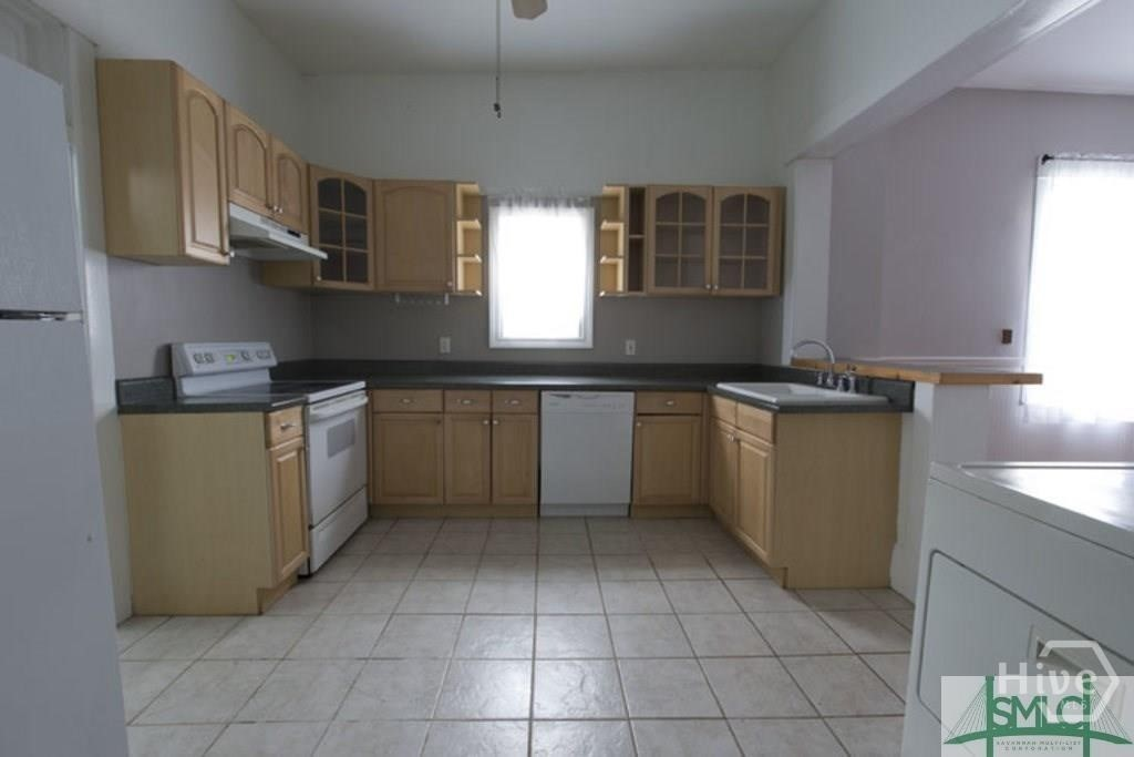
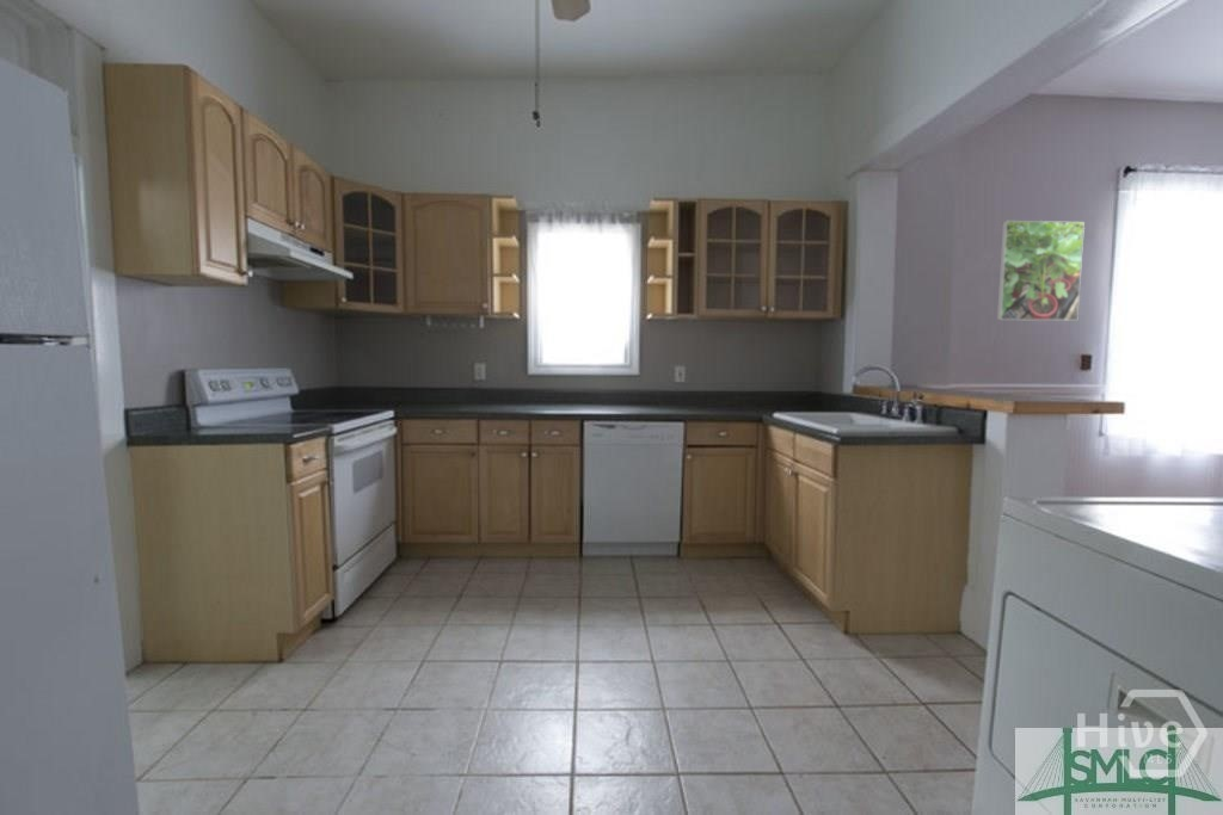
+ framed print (1040, 271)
